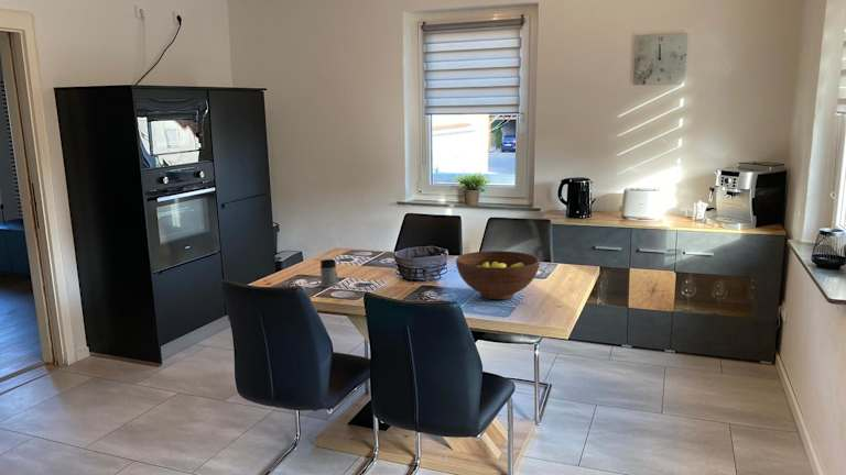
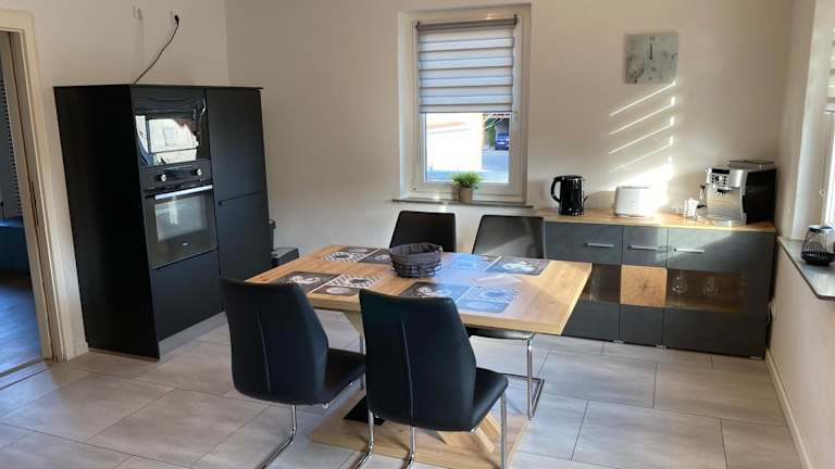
- fruit bowl (497, 277)
- mug (330, 274)
